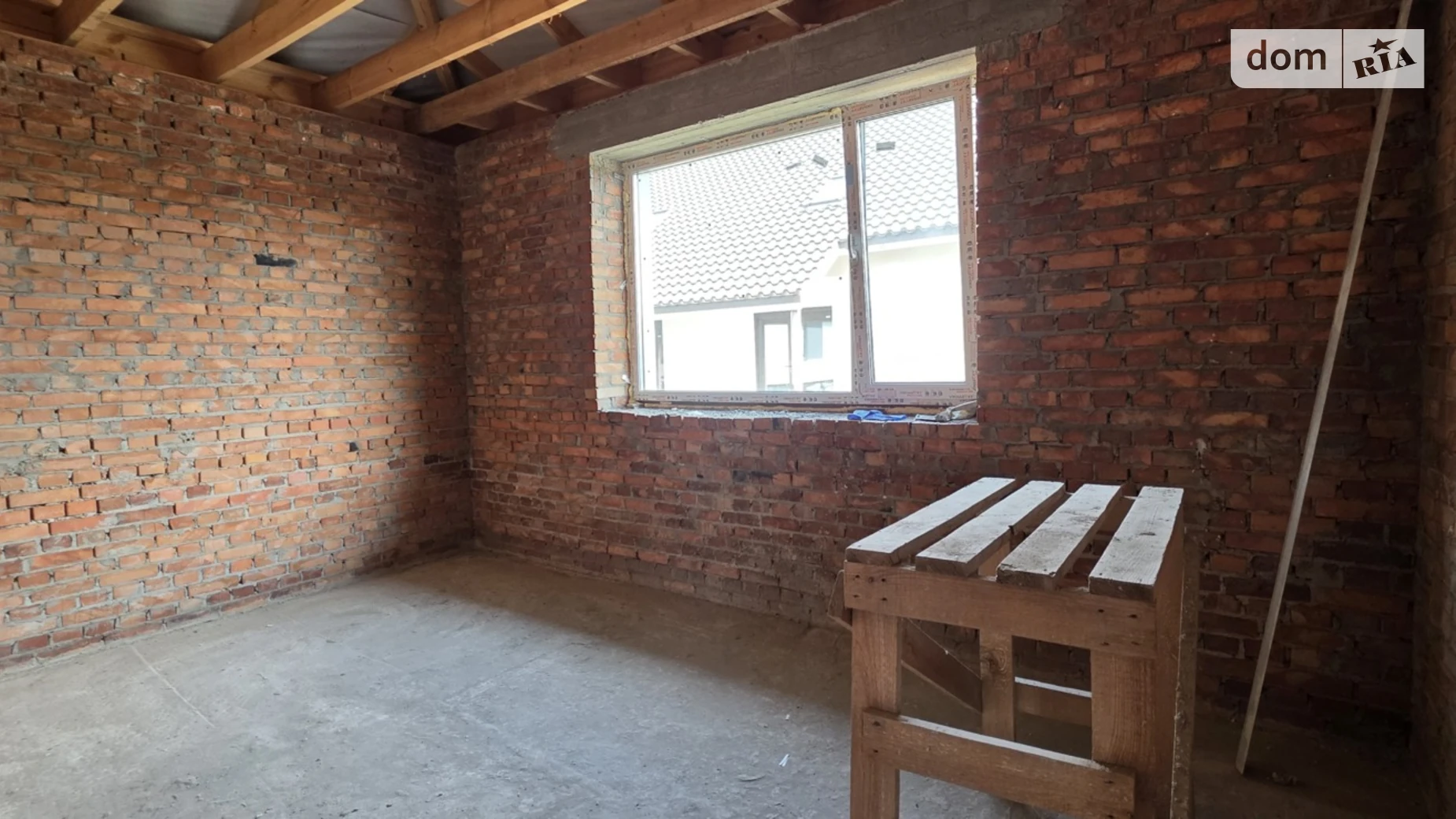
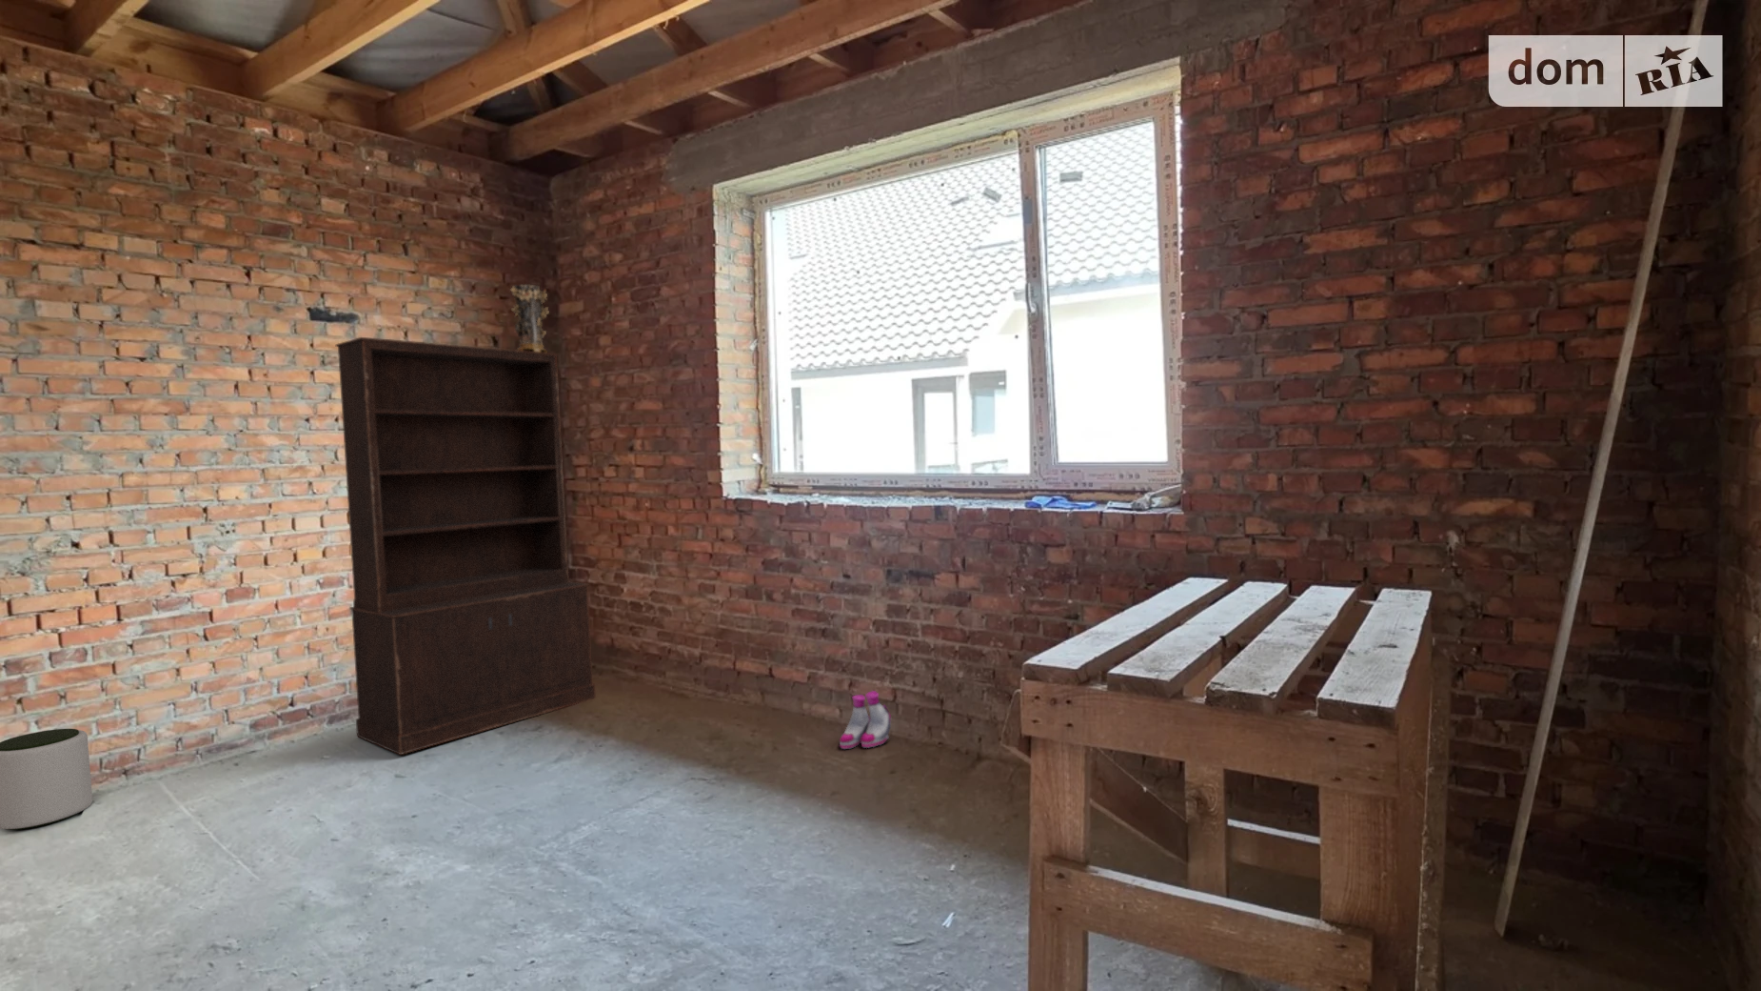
+ plant pot (40, 778)
+ bookcase (472, 534)
+ decorative vase (527, 321)
+ boots (865, 716)
